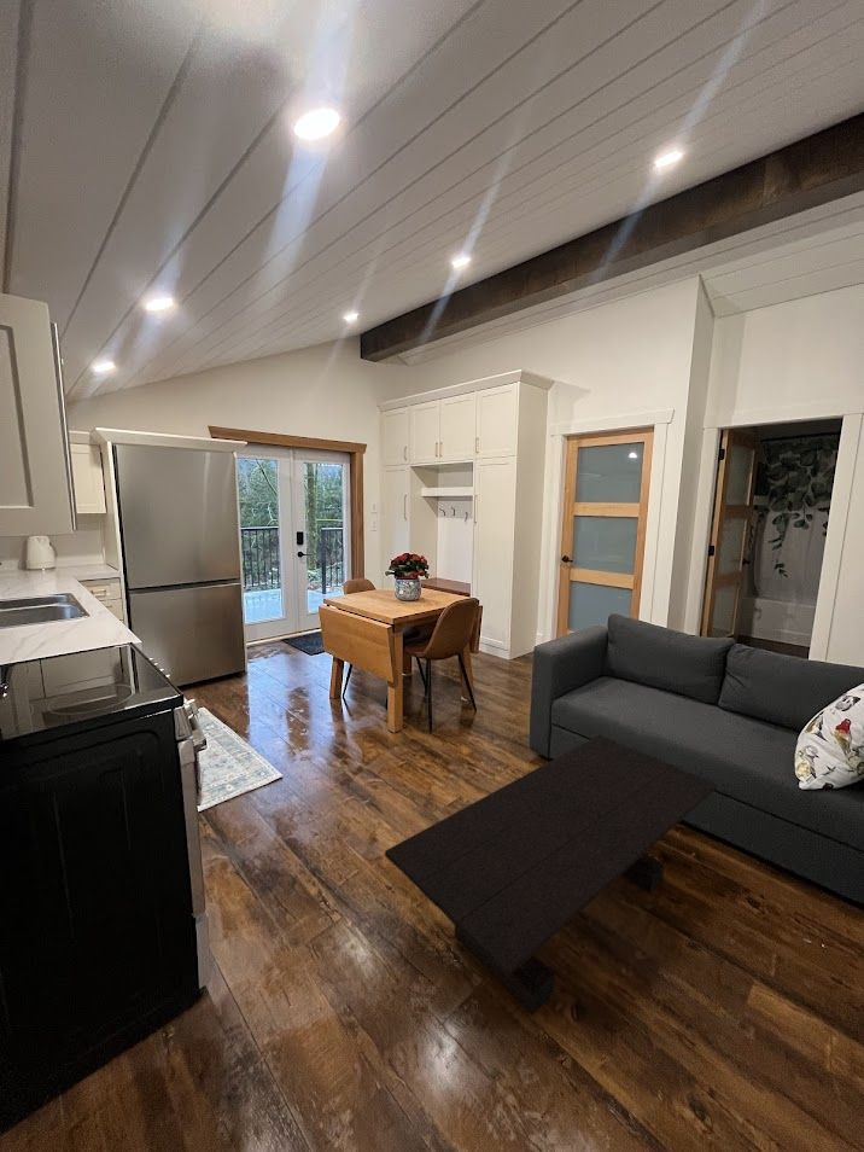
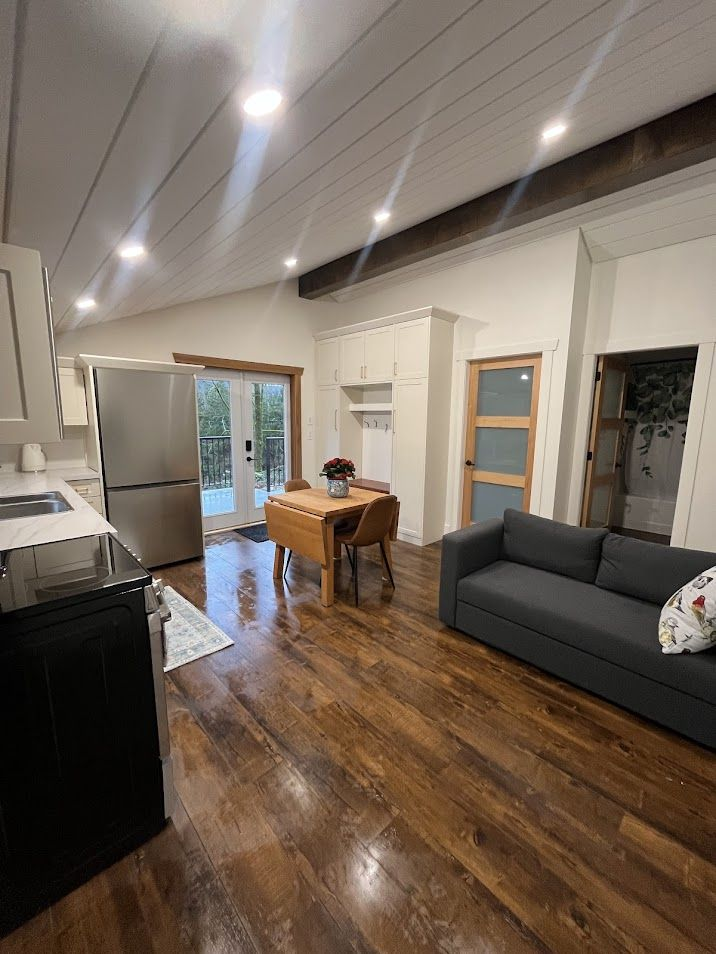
- coffee table (566, 860)
